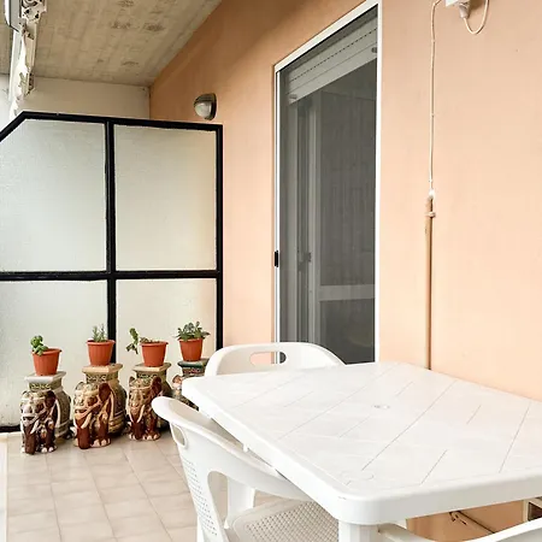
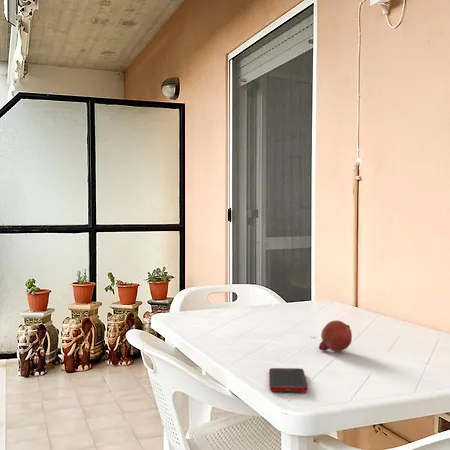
+ cell phone (287, 379)
+ fruit (335, 335)
